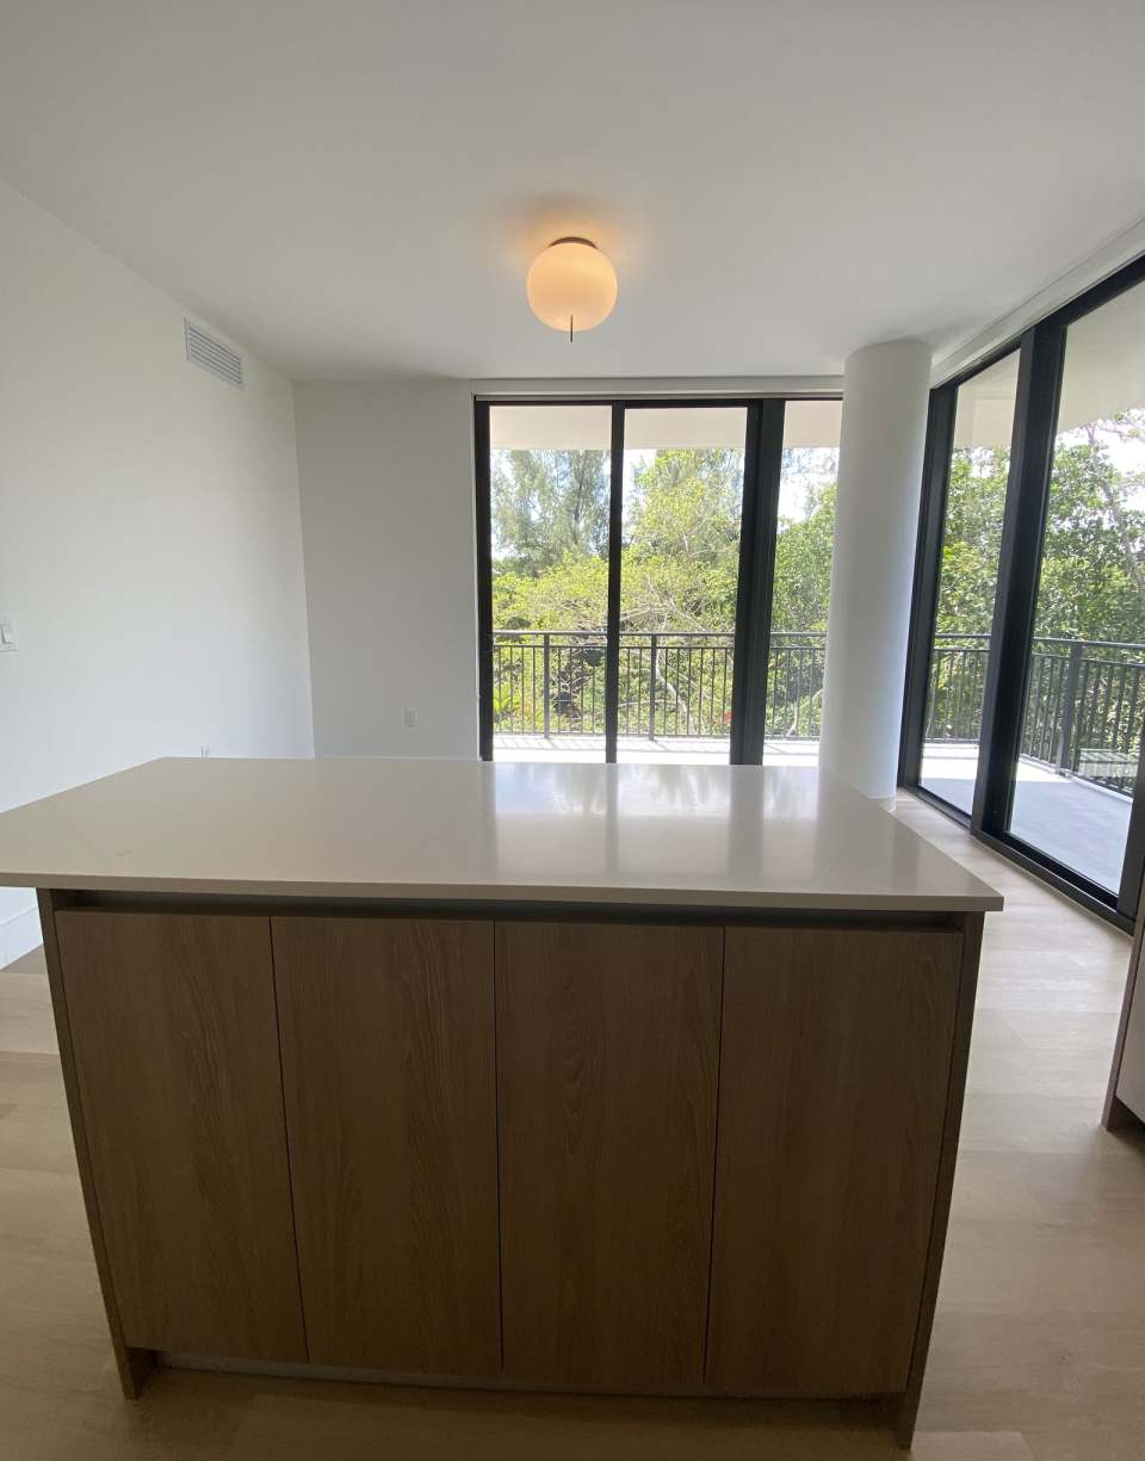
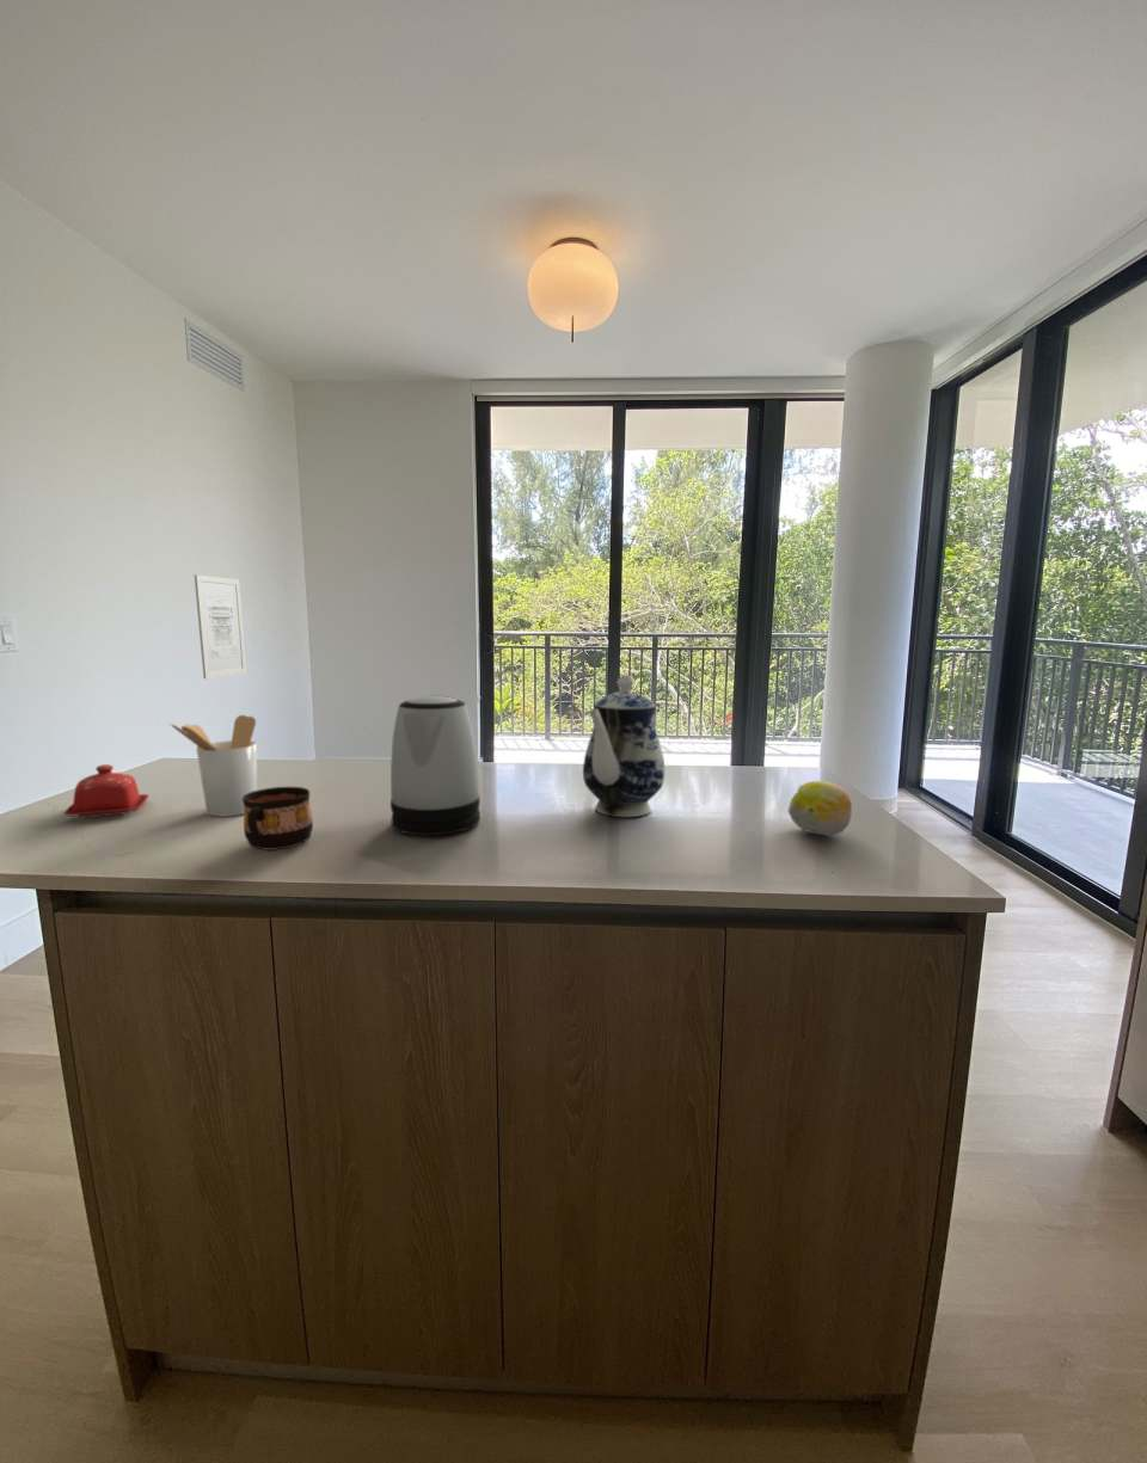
+ fruit (818, 806)
+ butter dish (106, 787)
+ utensil holder (215, 764)
+ cup (274, 818)
+ kettle (437, 757)
+ wall art (221, 627)
+ teapot (624, 743)
